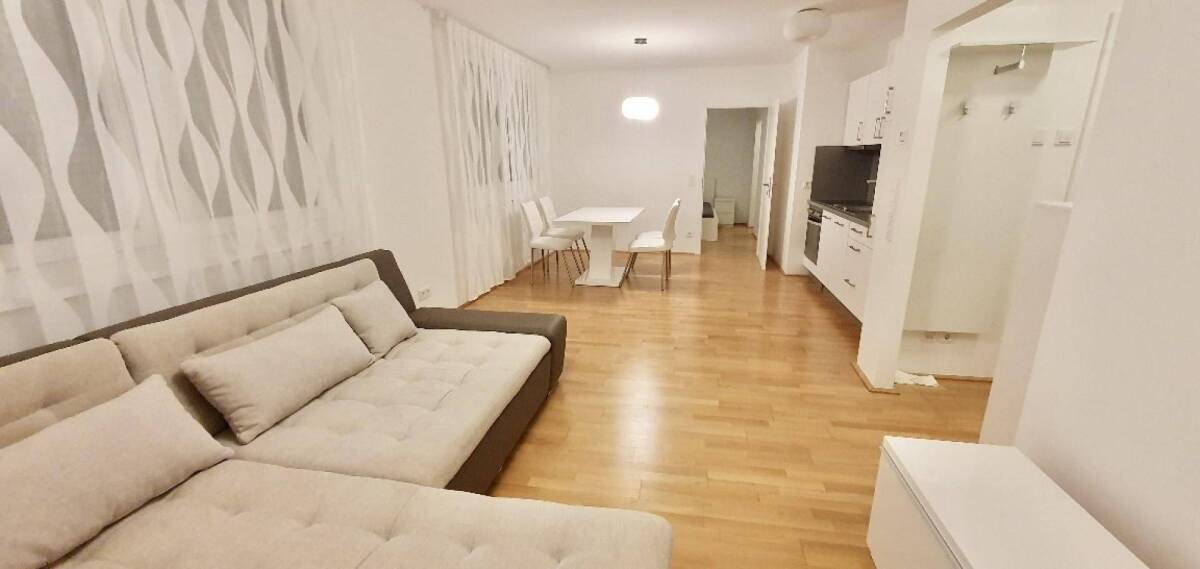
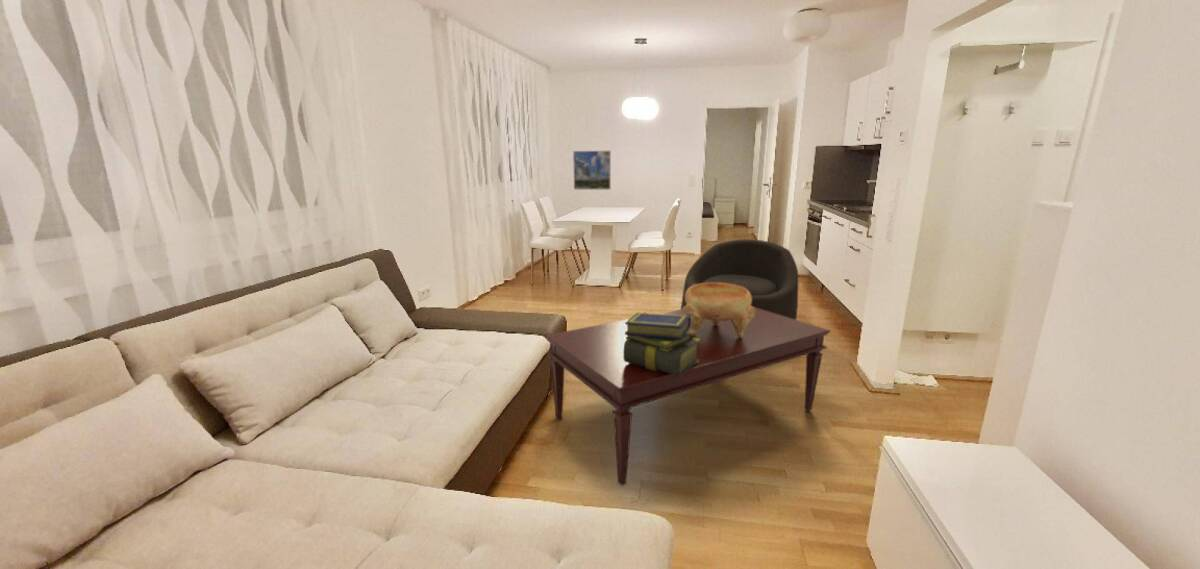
+ armchair (741, 286)
+ decorative bowl (713, 310)
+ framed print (592, 170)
+ stack of books (658, 340)
+ coffee table (687, 374)
